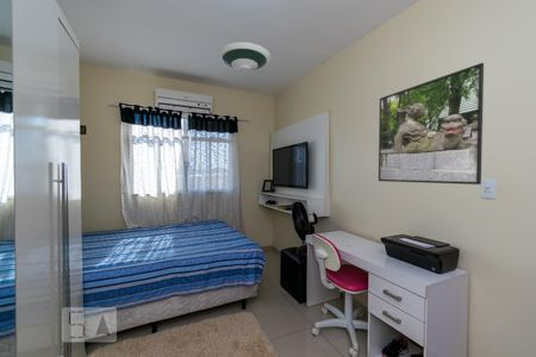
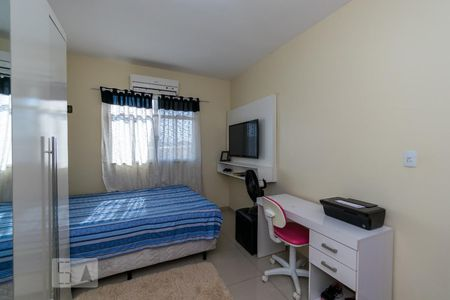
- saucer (244, 62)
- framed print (420, 133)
